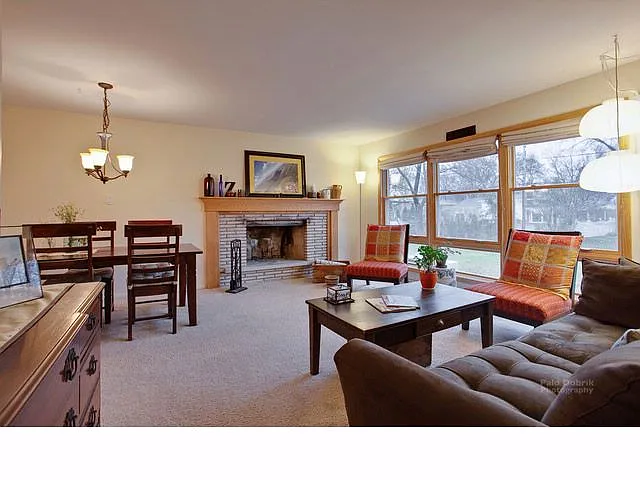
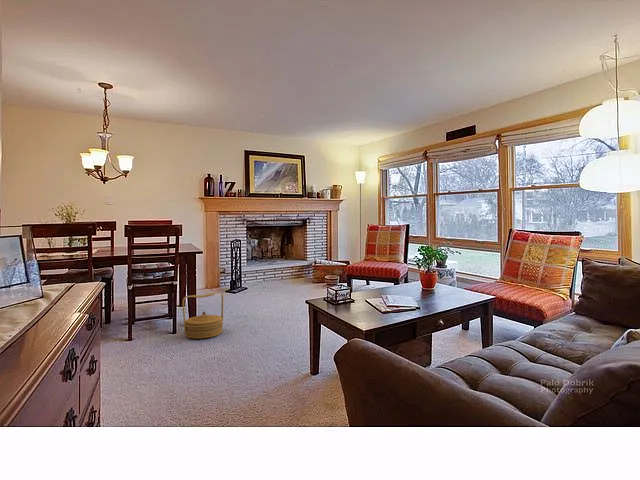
+ basket (204, 313)
